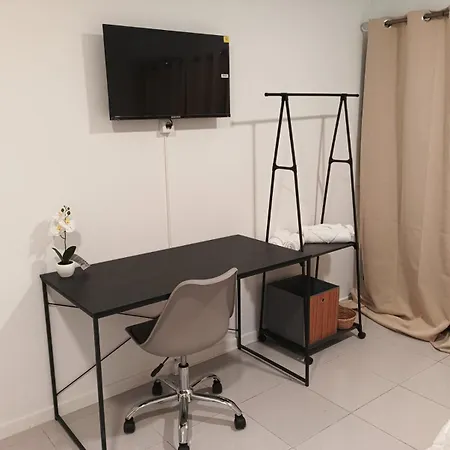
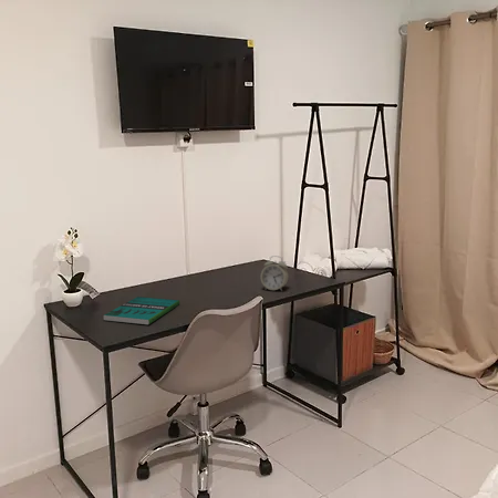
+ alarm clock (274, 272)
+ book (143, 309)
